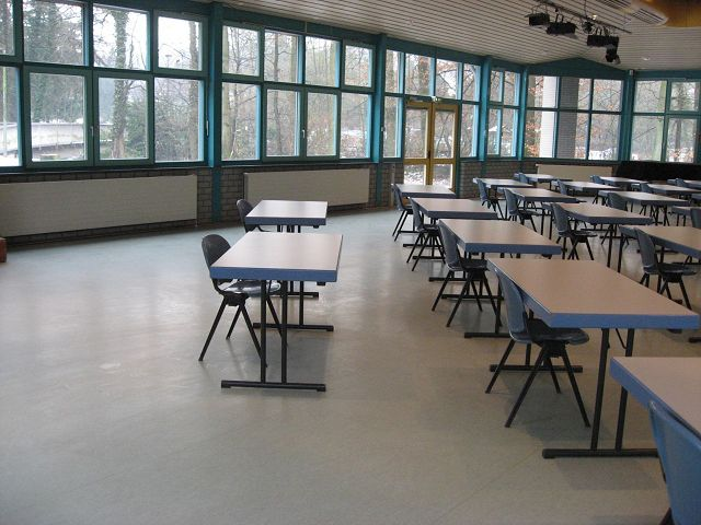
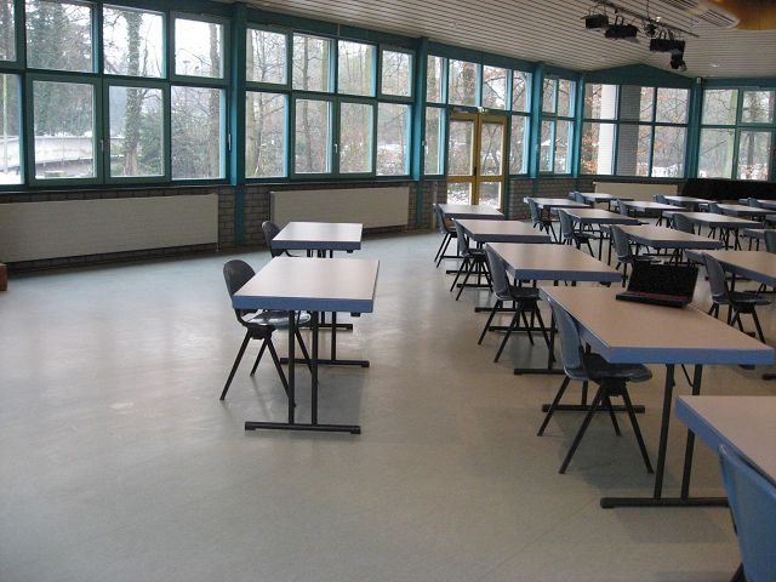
+ laptop (657, 283)
